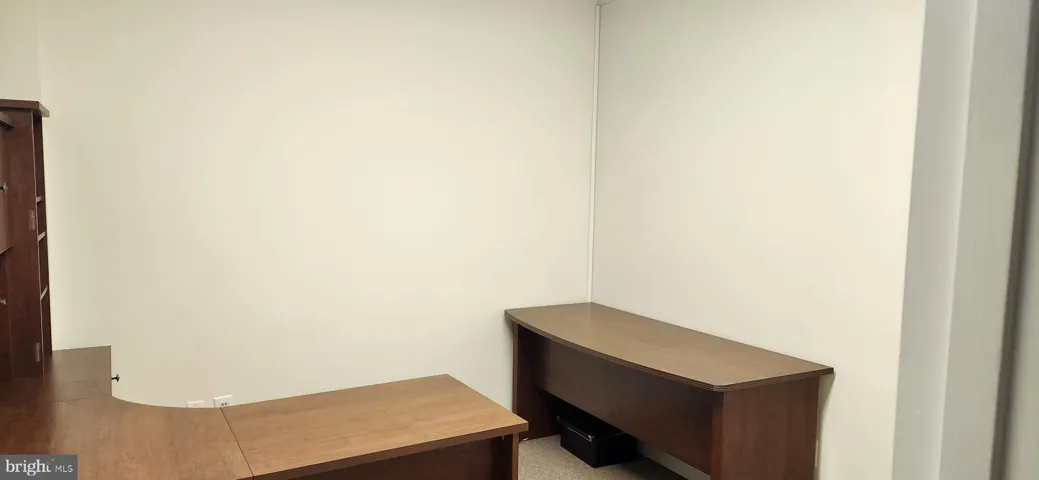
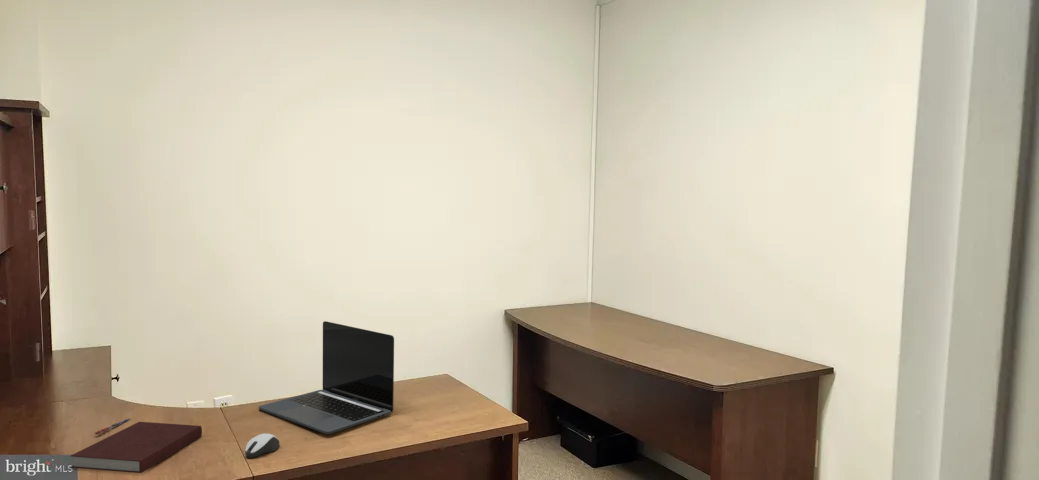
+ pen (113, 425)
+ notebook (140, 445)
+ laptop (325, 373)
+ computer mouse (262, 443)
